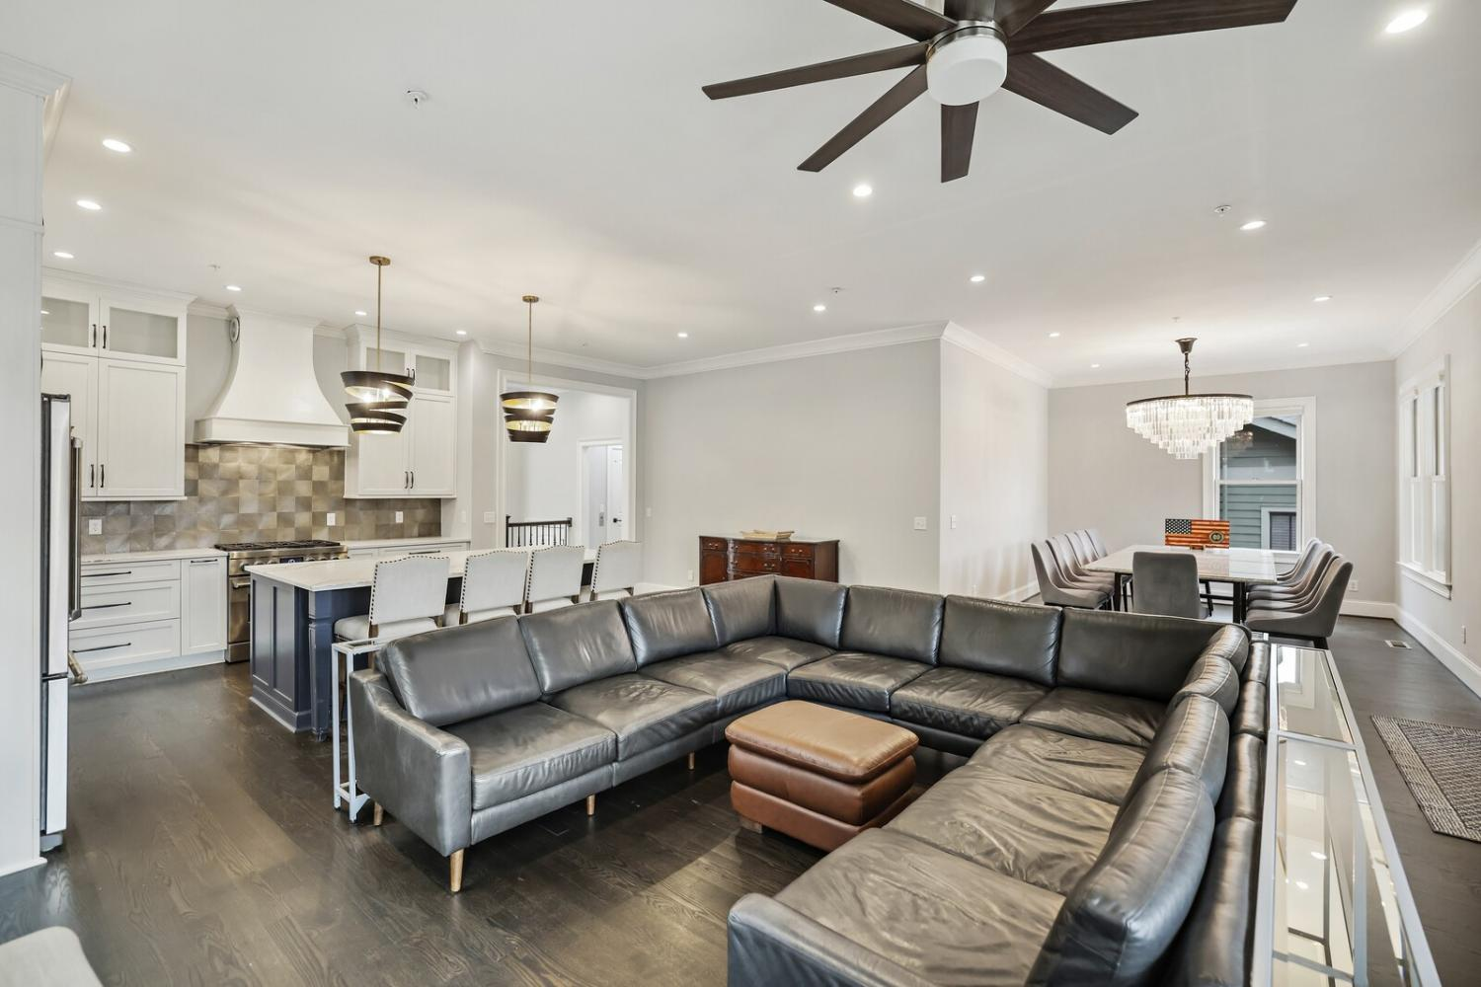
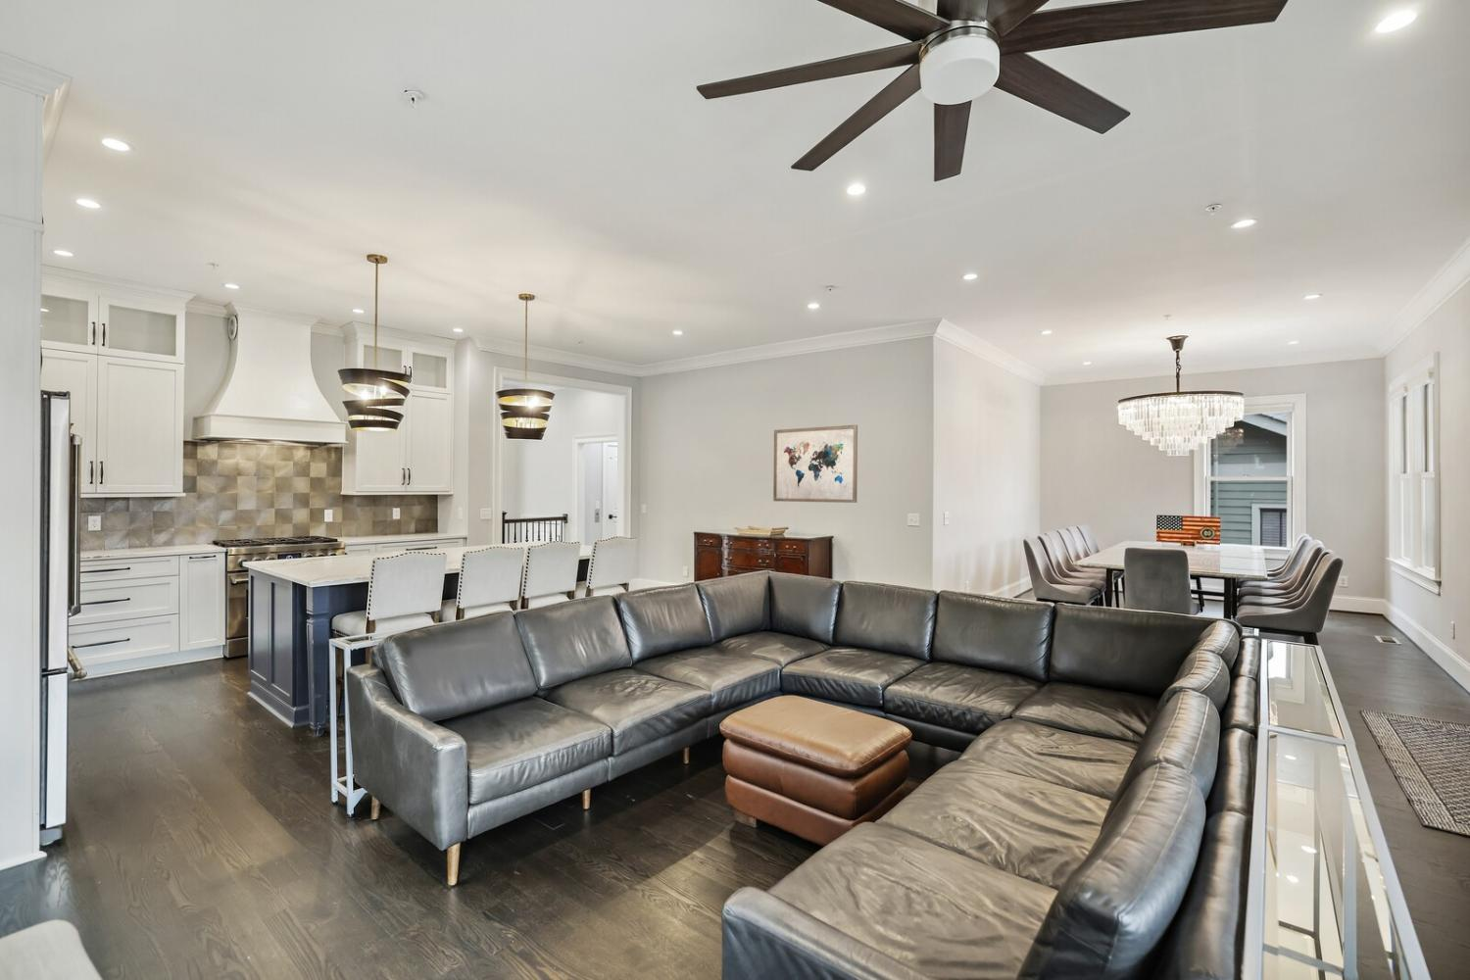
+ wall art (814, 465)
